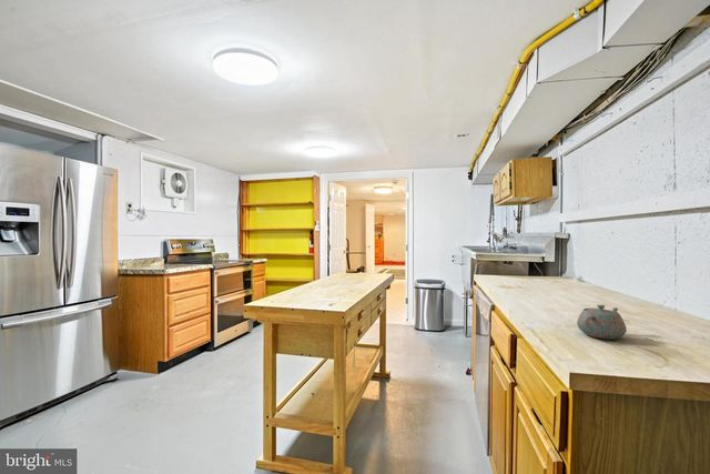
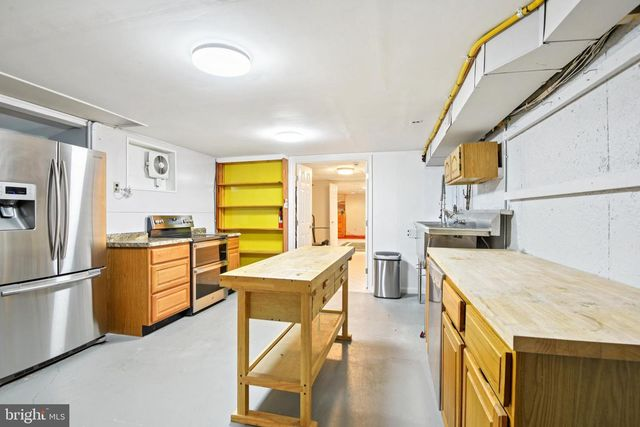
- teapot (601, 320)
